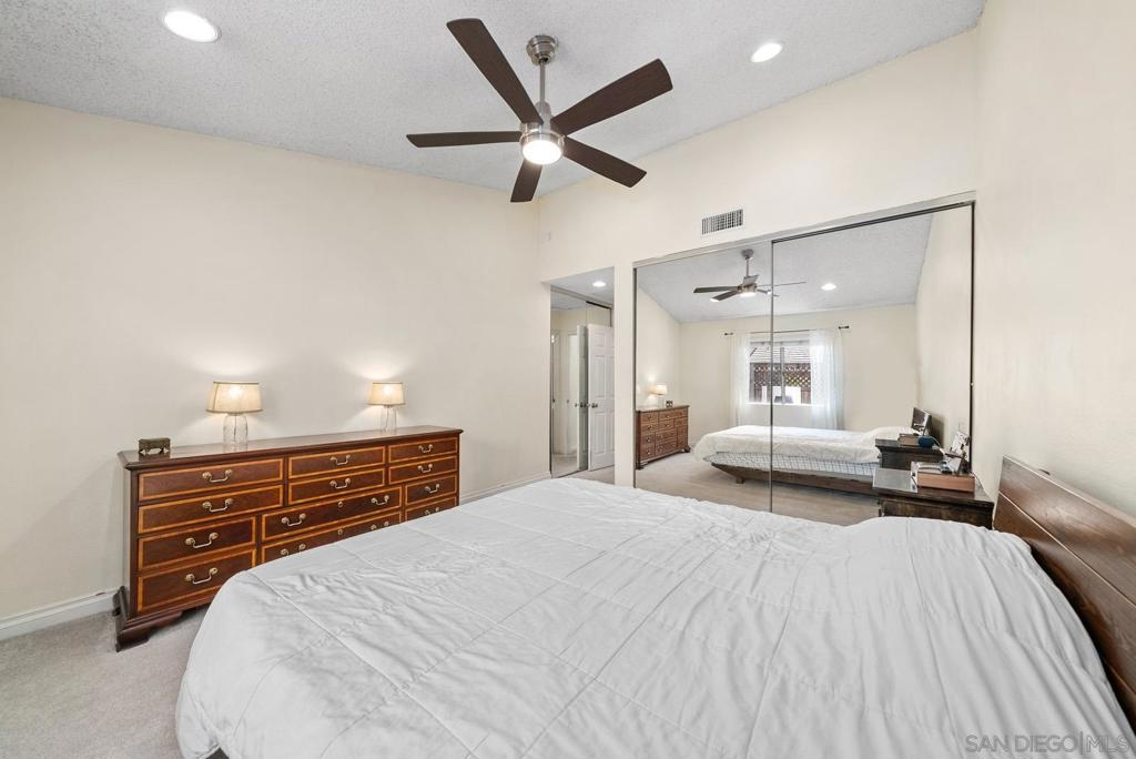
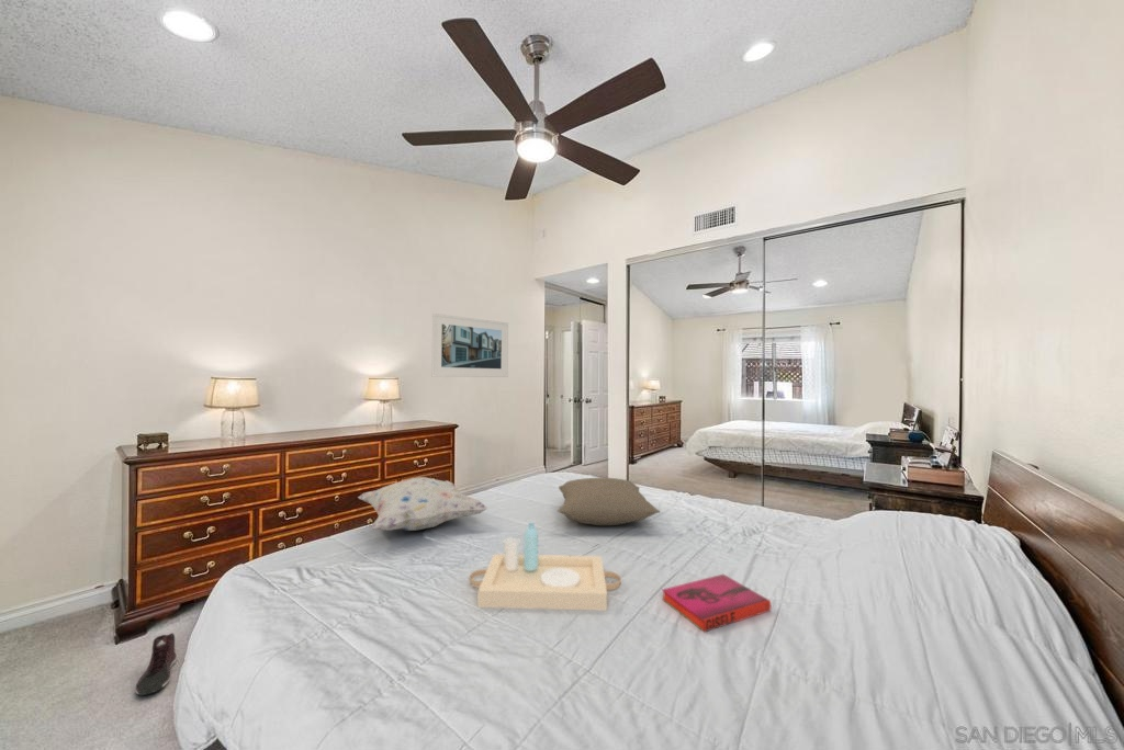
+ serving tray (544, 559)
+ sneaker (156, 659)
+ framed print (472, 348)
+ pillow (603, 499)
+ hardback book (715, 600)
+ decorative pillow (419, 502)
